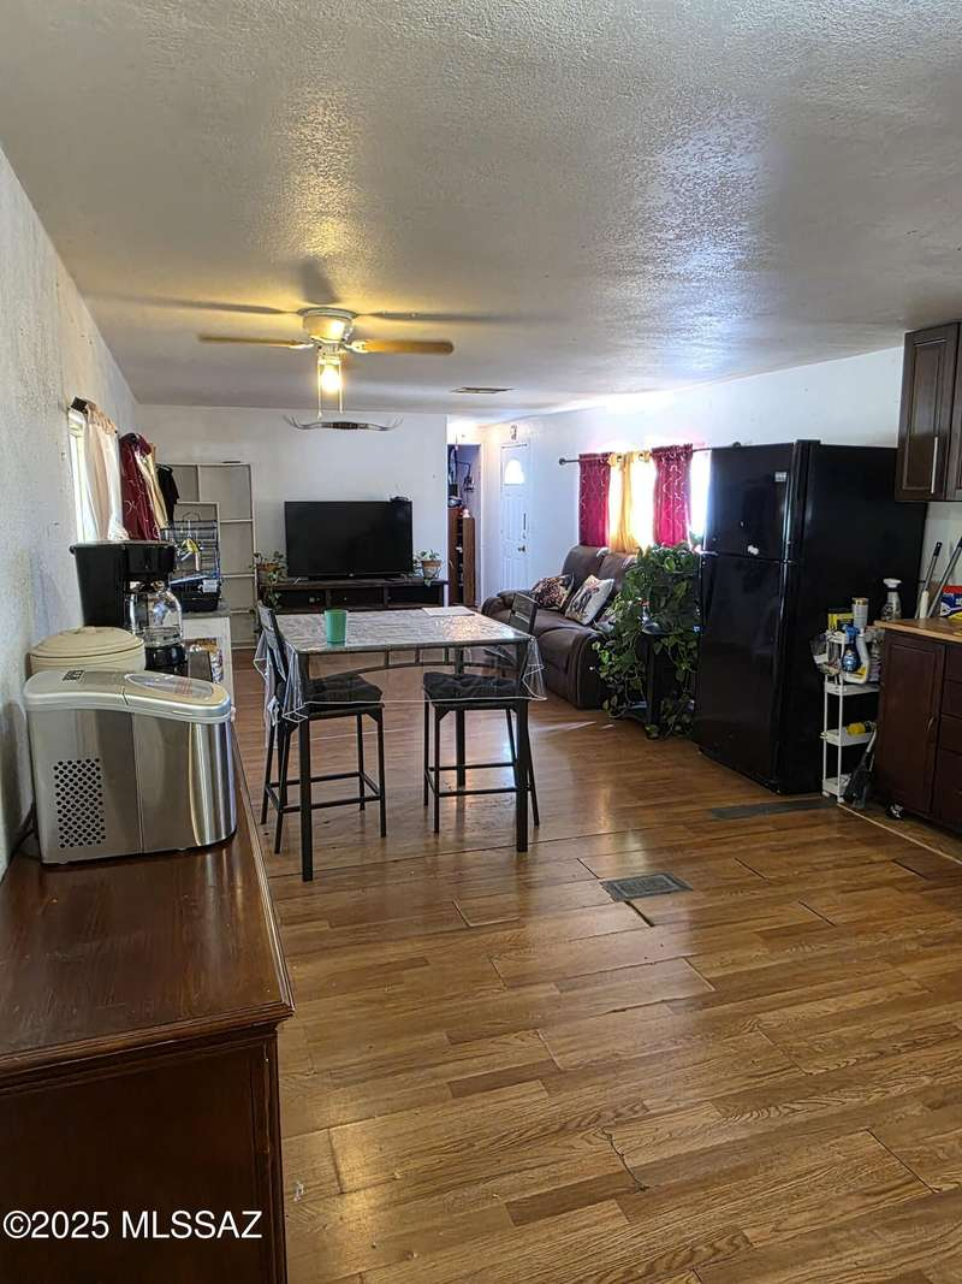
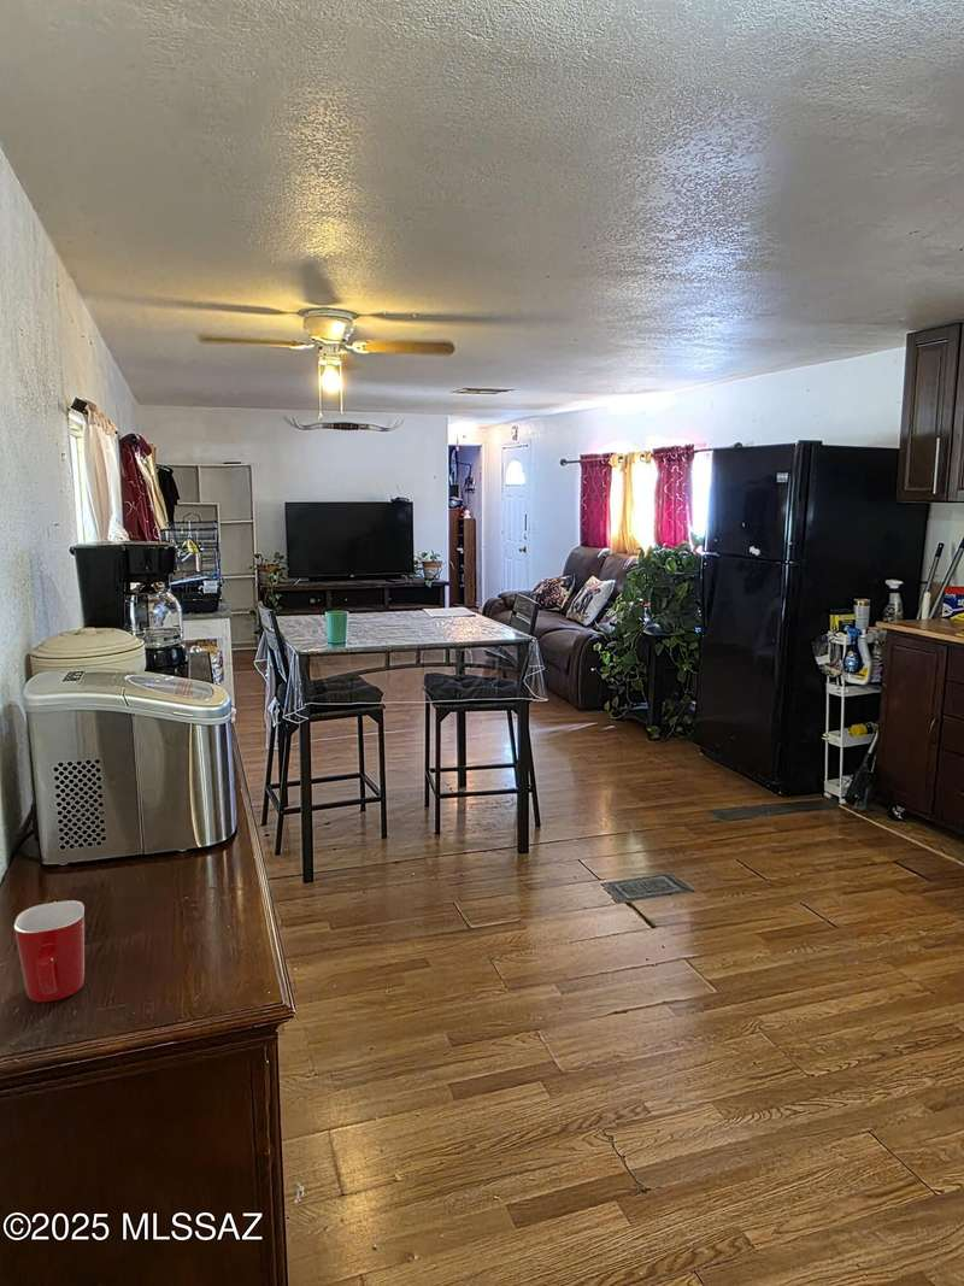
+ mug (51, 959)
